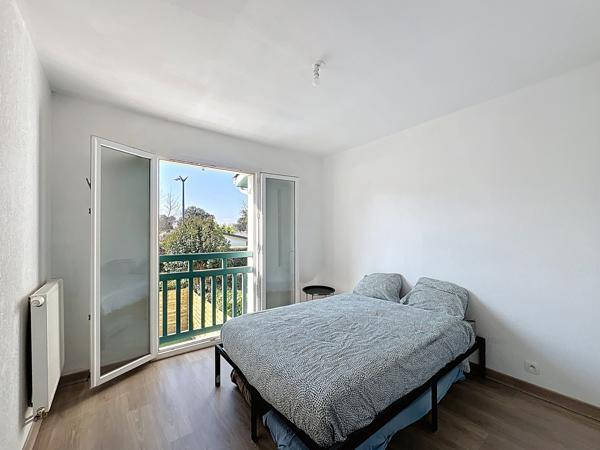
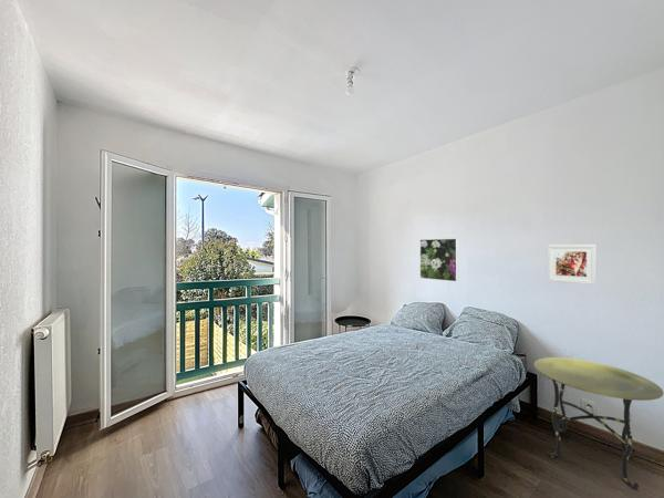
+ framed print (570, 263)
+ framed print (437, 259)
+ side table (591, 415)
